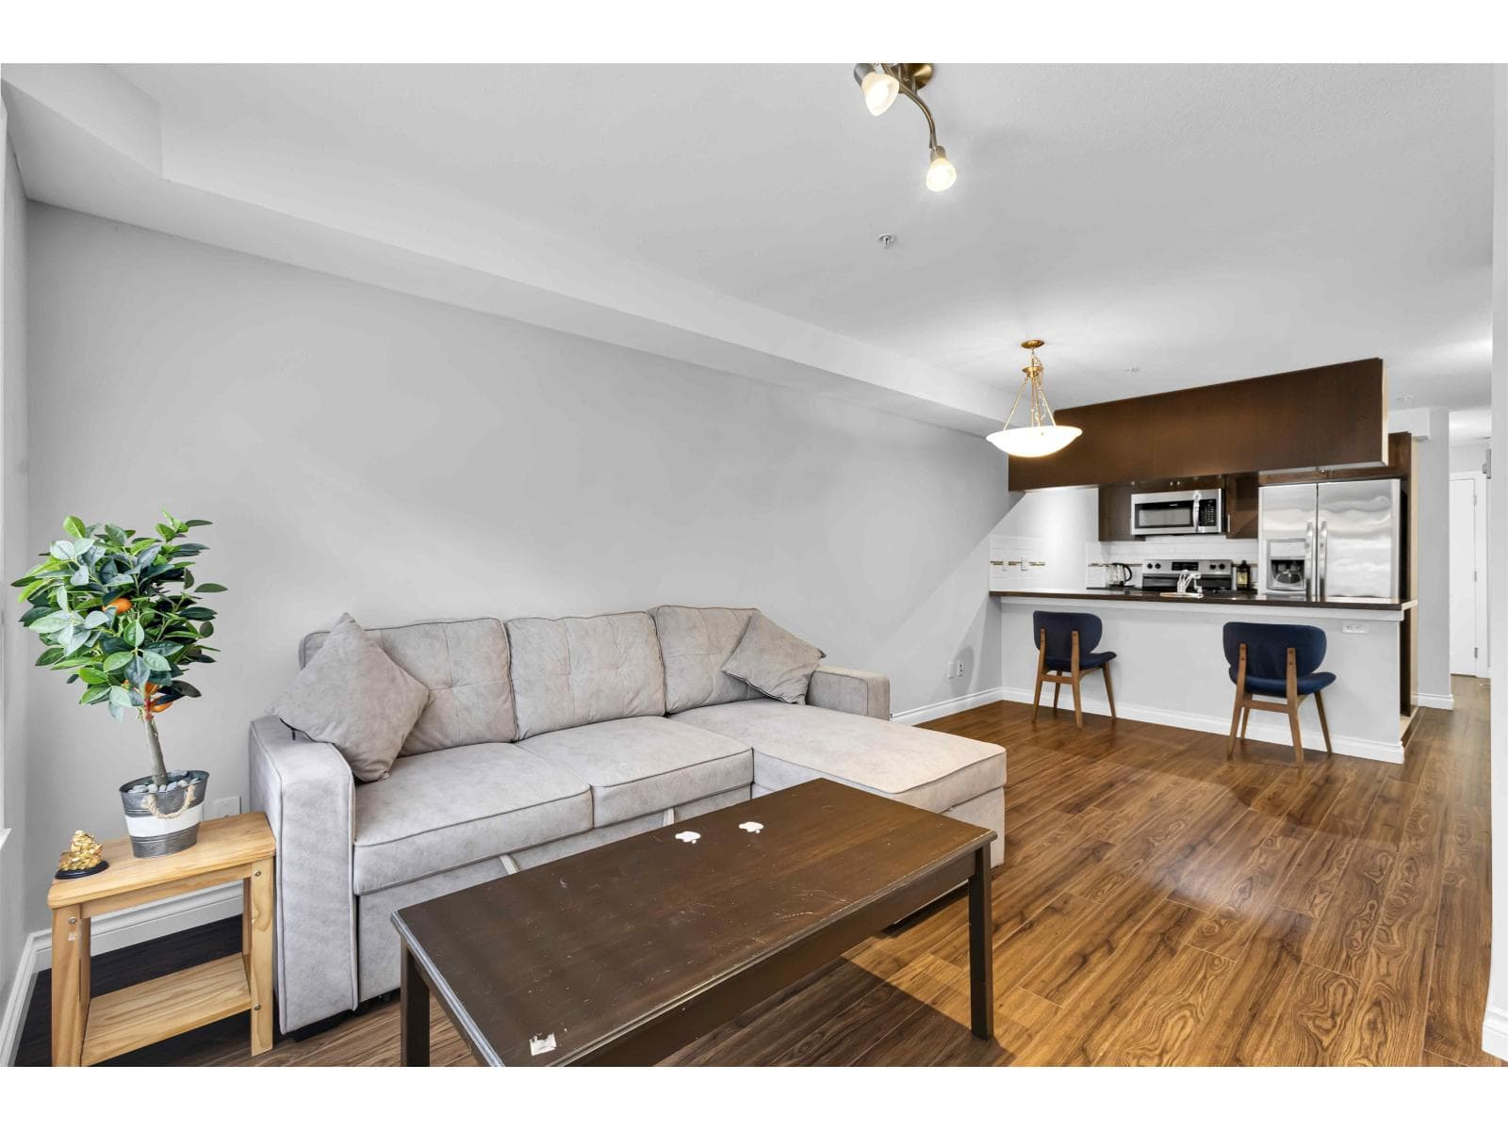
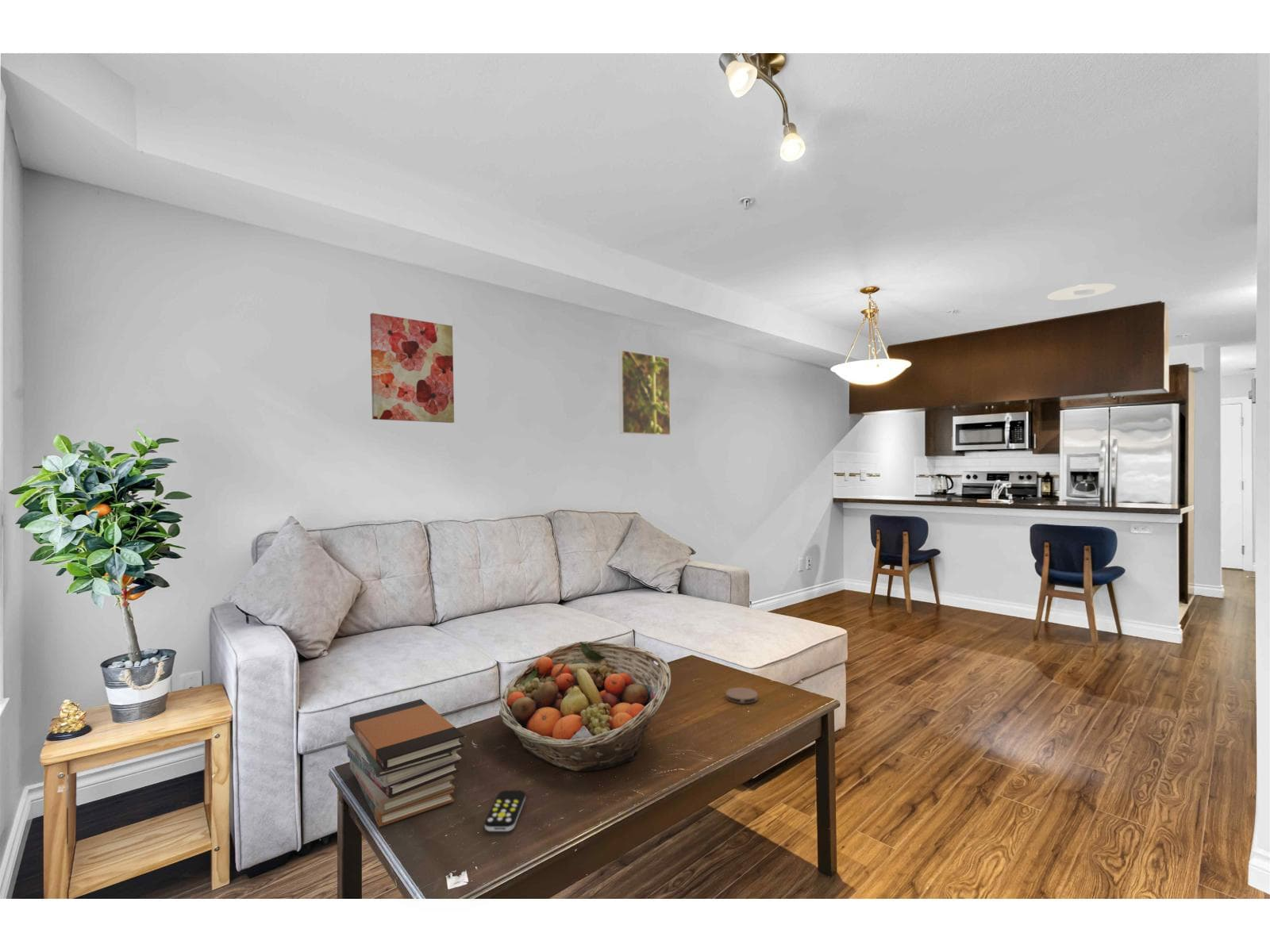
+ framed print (645, 394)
+ recessed light (1080, 289)
+ wall art (414, 370)
+ fruit basket (584, 700)
+ remote control (506, 809)
+ book stack (402, 755)
+ coaster (741, 695)
